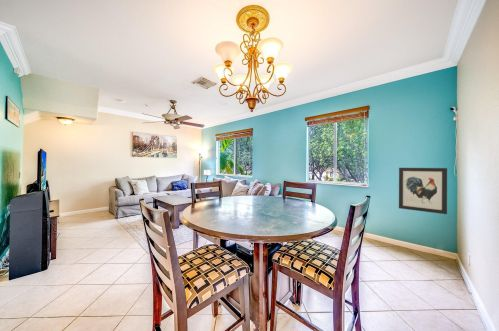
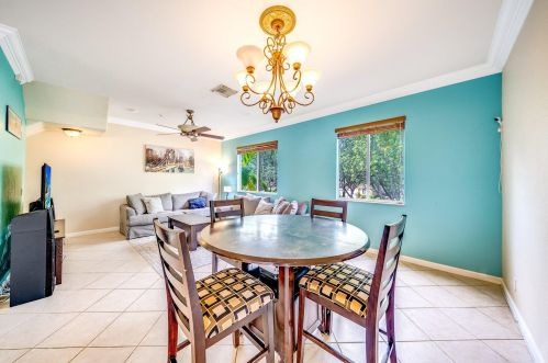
- wall art (421, 189)
